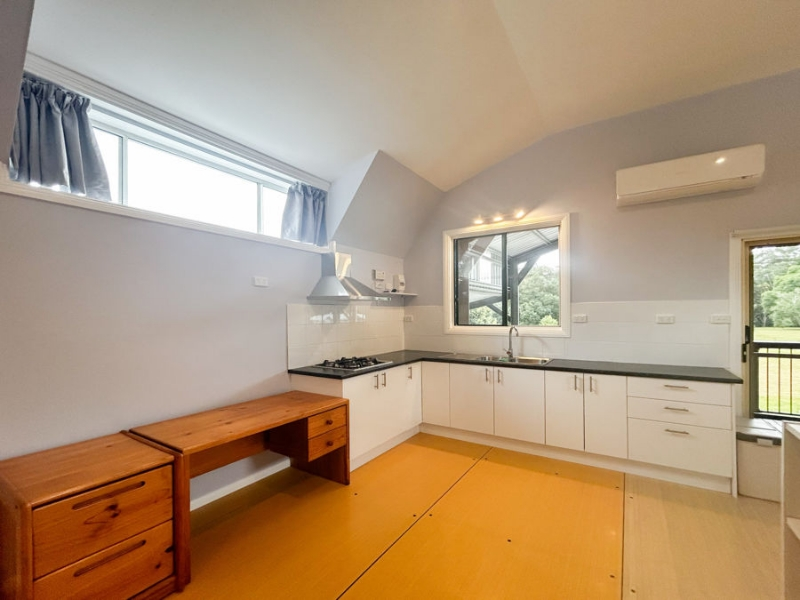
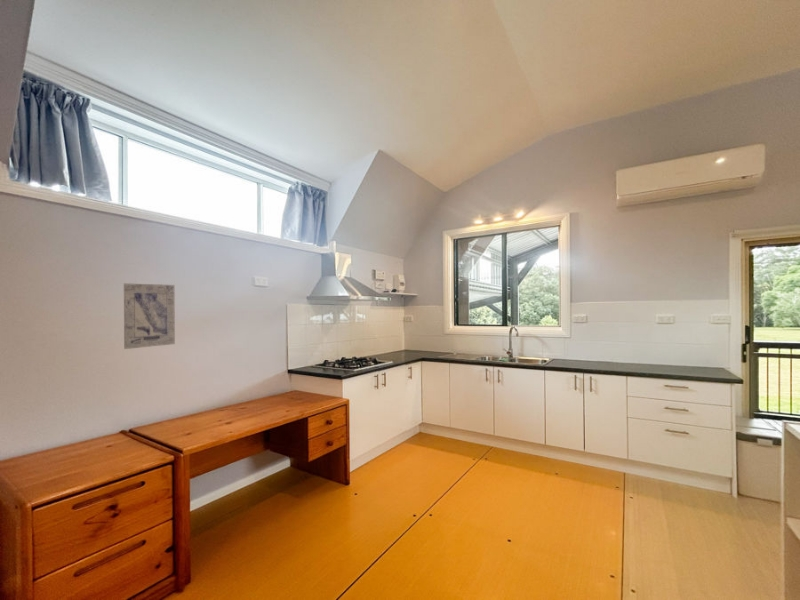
+ wall art (150, 315)
